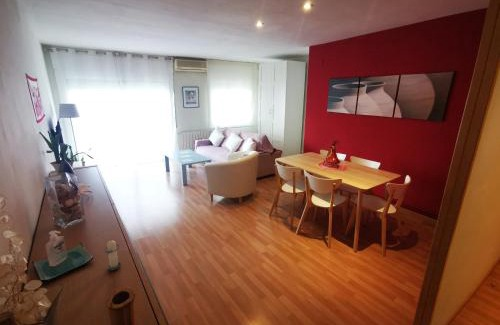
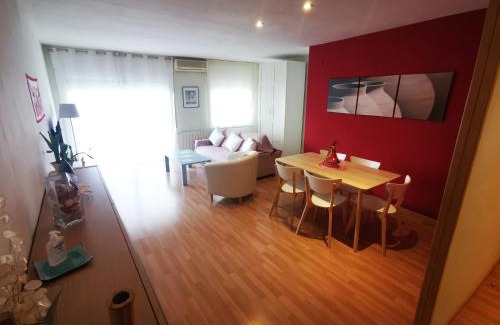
- candle (112, 253)
